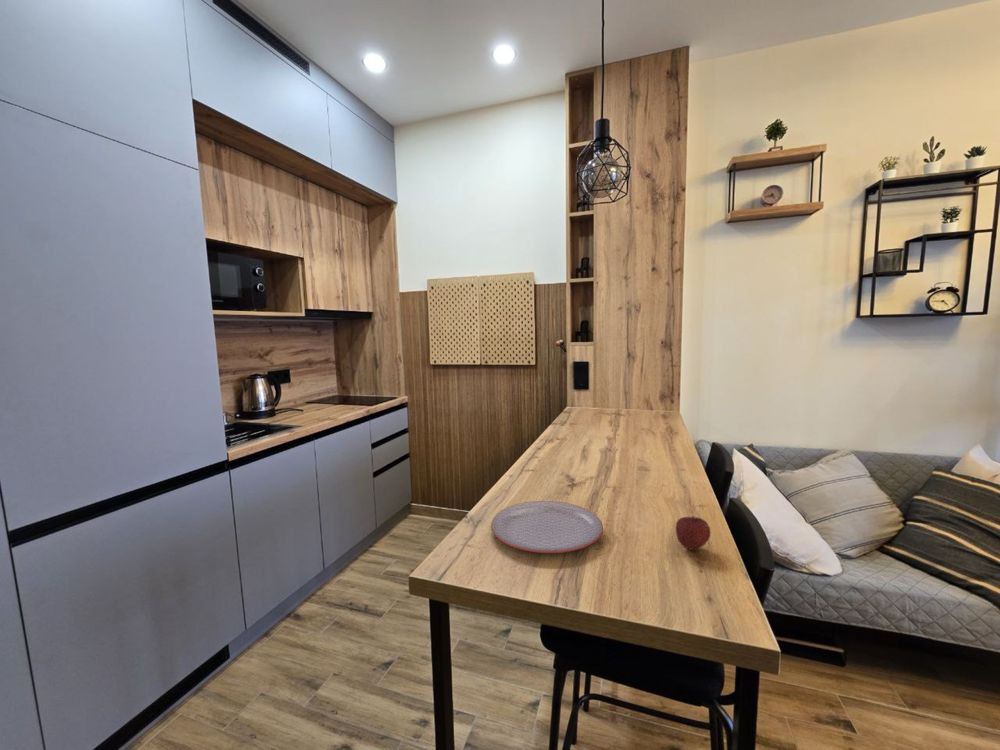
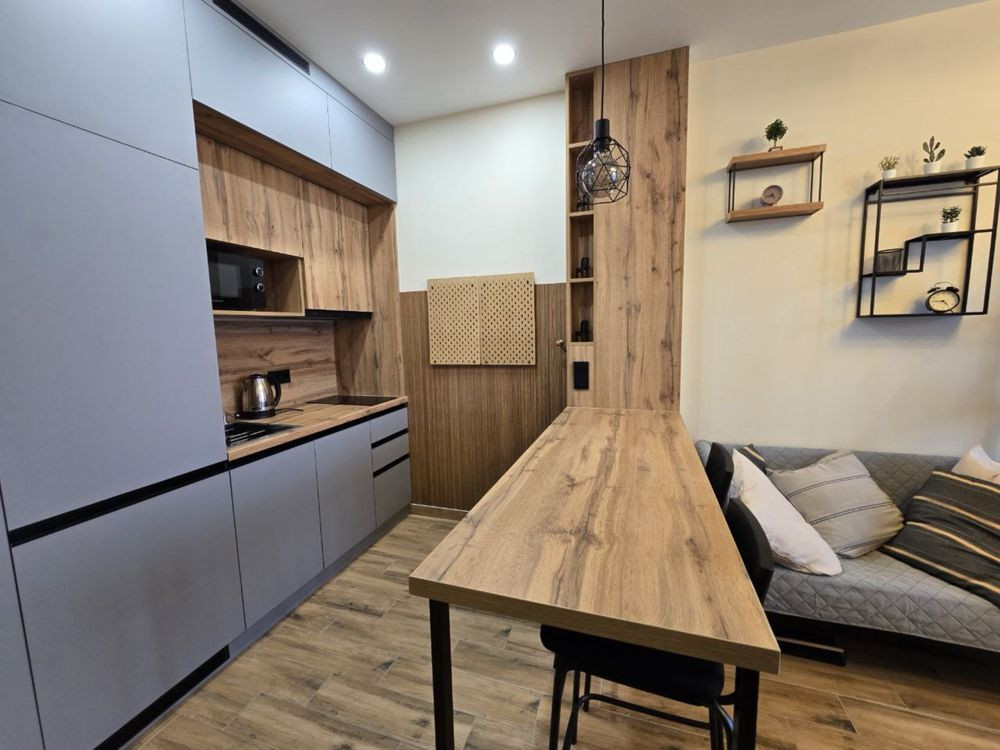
- plate (546, 527)
- fruit (692, 533)
